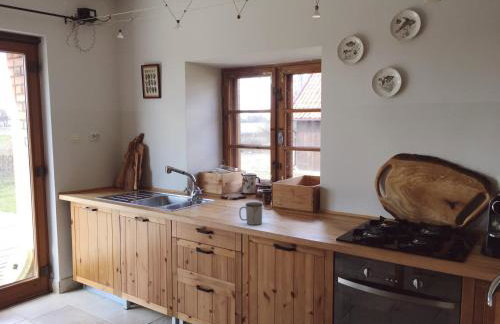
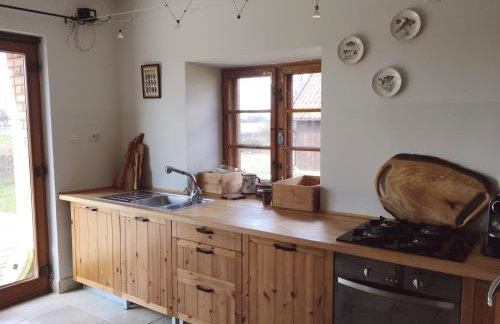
- mug (252, 213)
